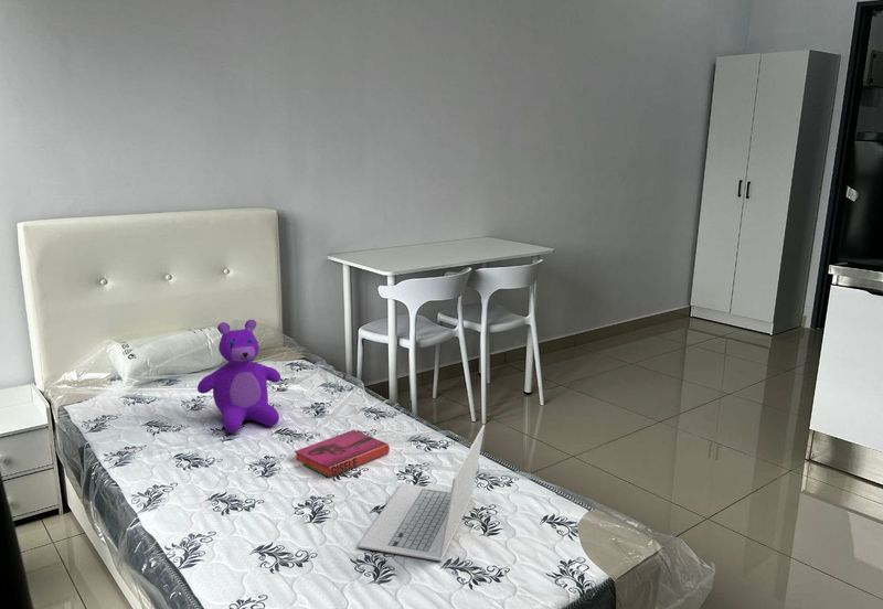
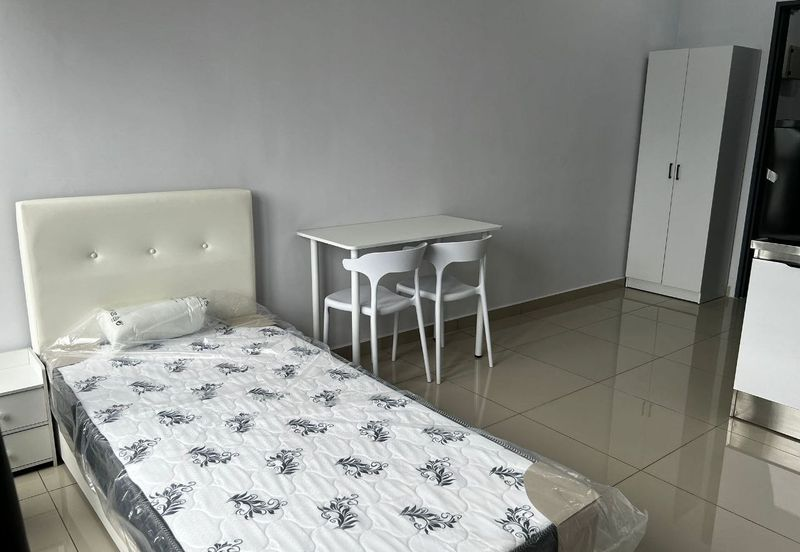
- hardback book (342, 451)
- laptop (424, 487)
- teddy bear (243, 373)
